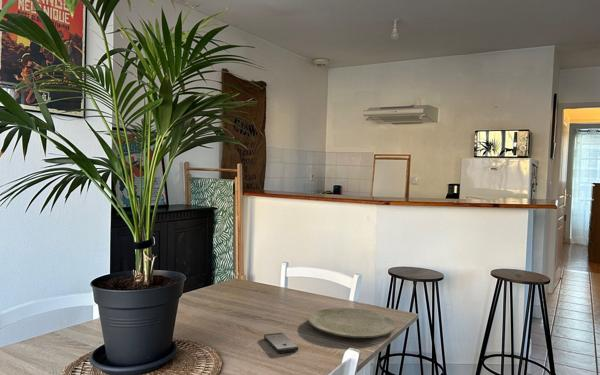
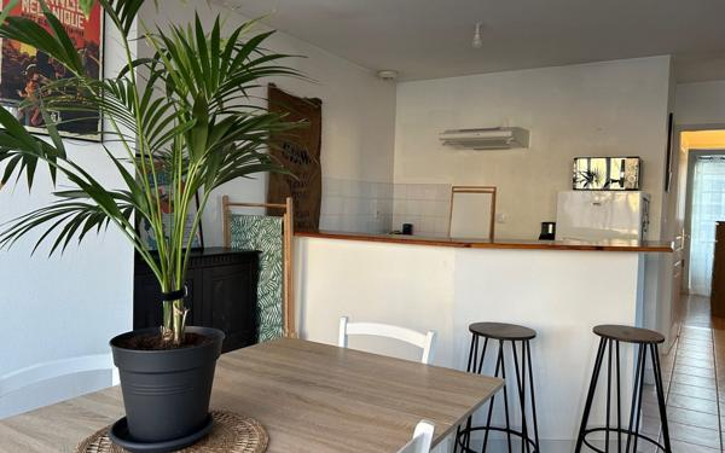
- plate (351, 323)
- mobile phone (280, 342)
